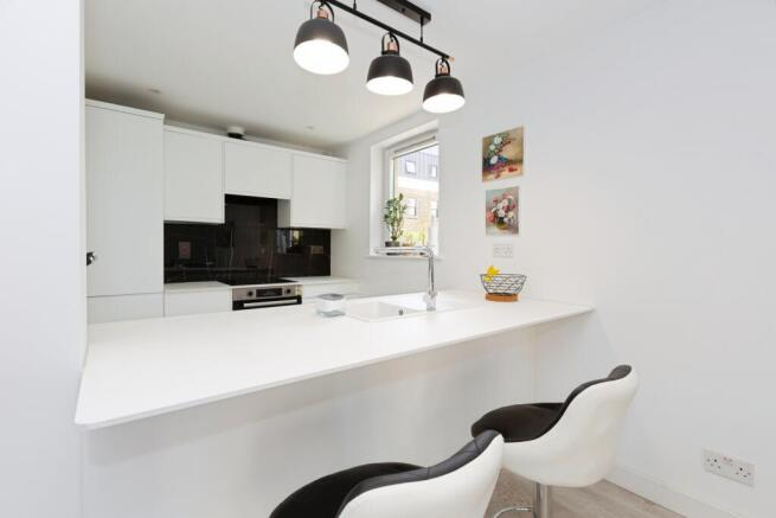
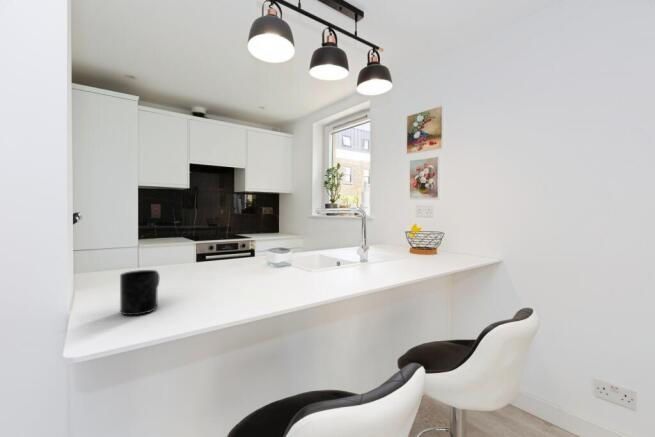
+ mug (143, 290)
